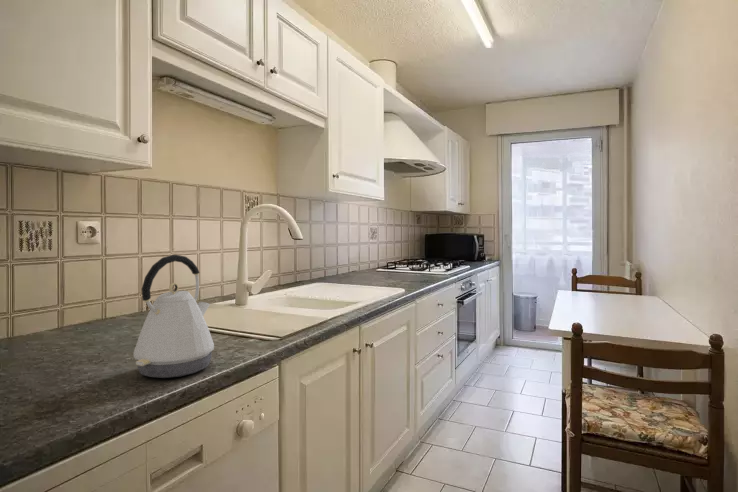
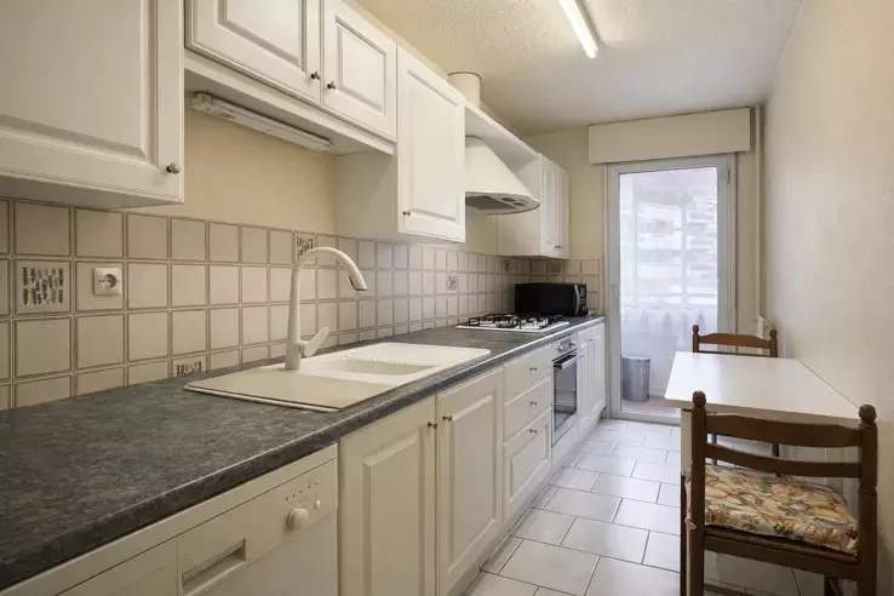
- kettle (176, 311)
